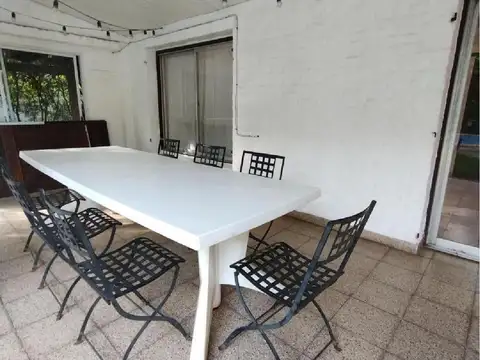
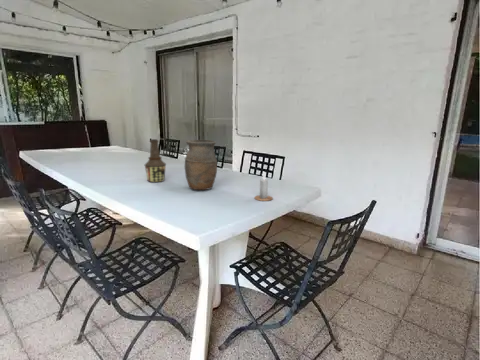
+ vase (201, 165)
+ candle (263, 185)
+ bottle (155, 160)
